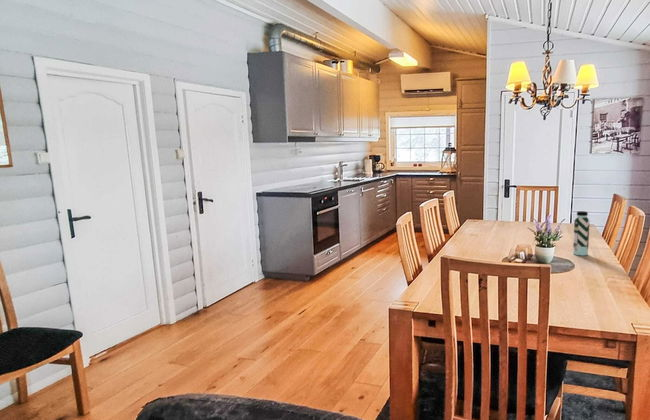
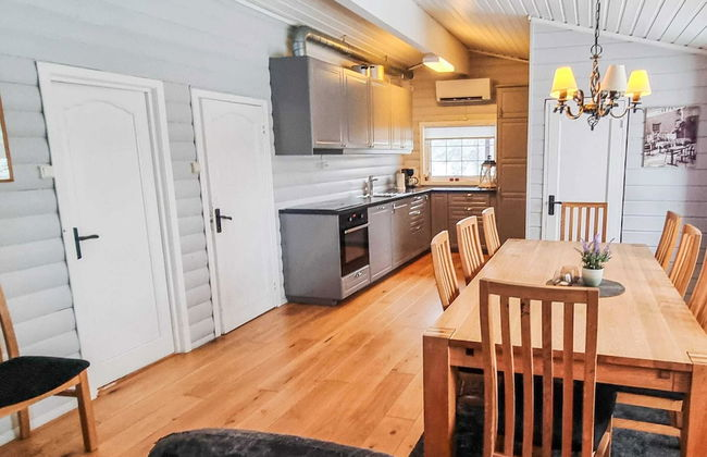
- water bottle (581, 233)
